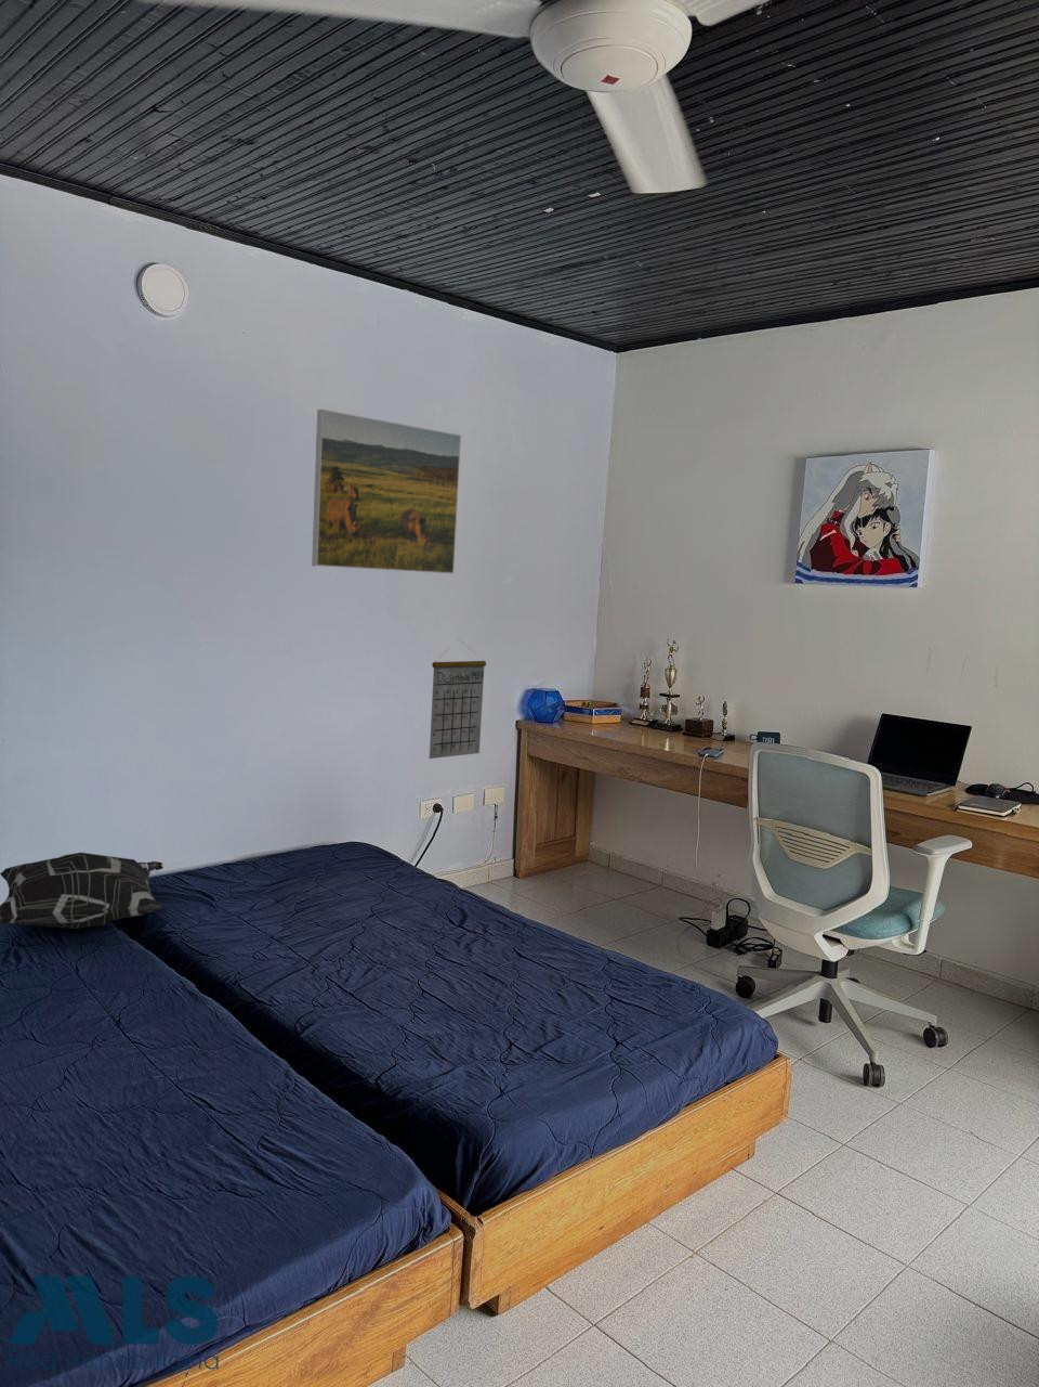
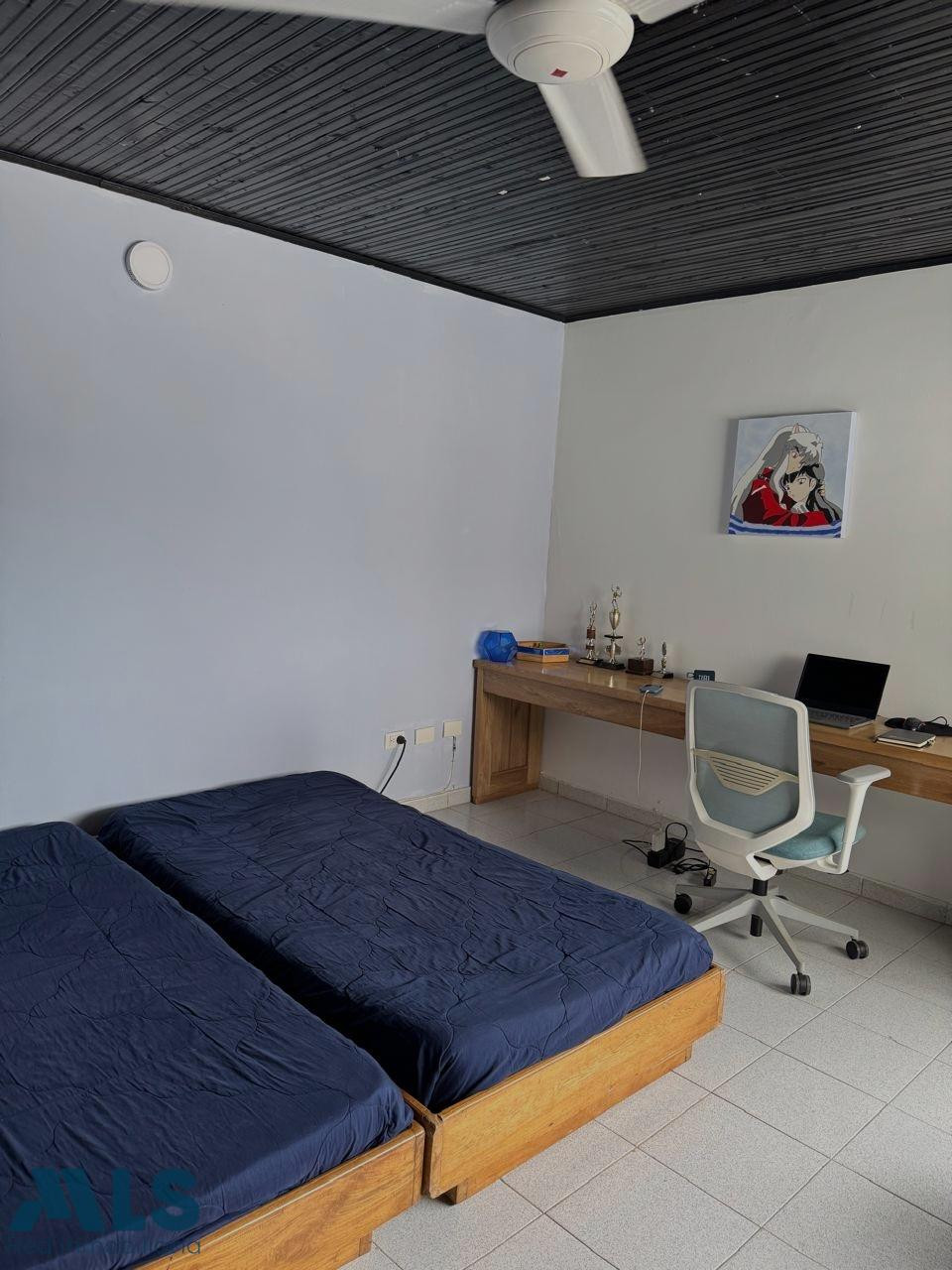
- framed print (390, 496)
- calendar (457, 697)
- decorative pillow (82, 888)
